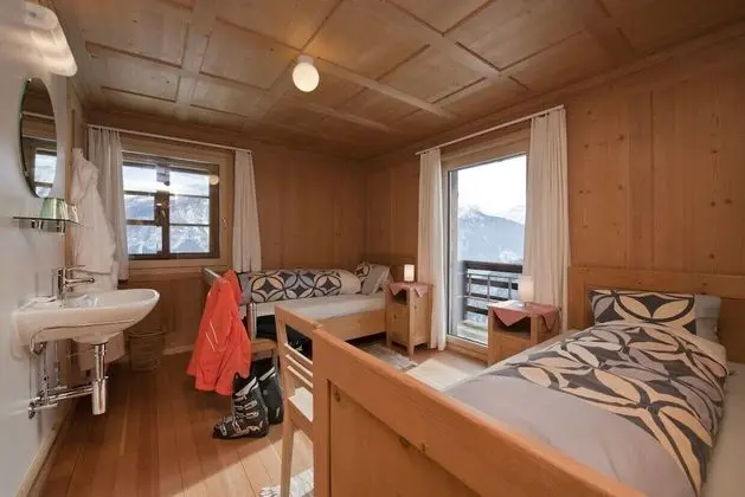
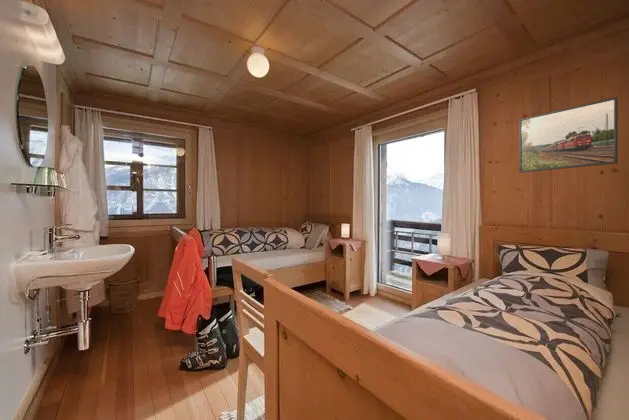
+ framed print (563, 138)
